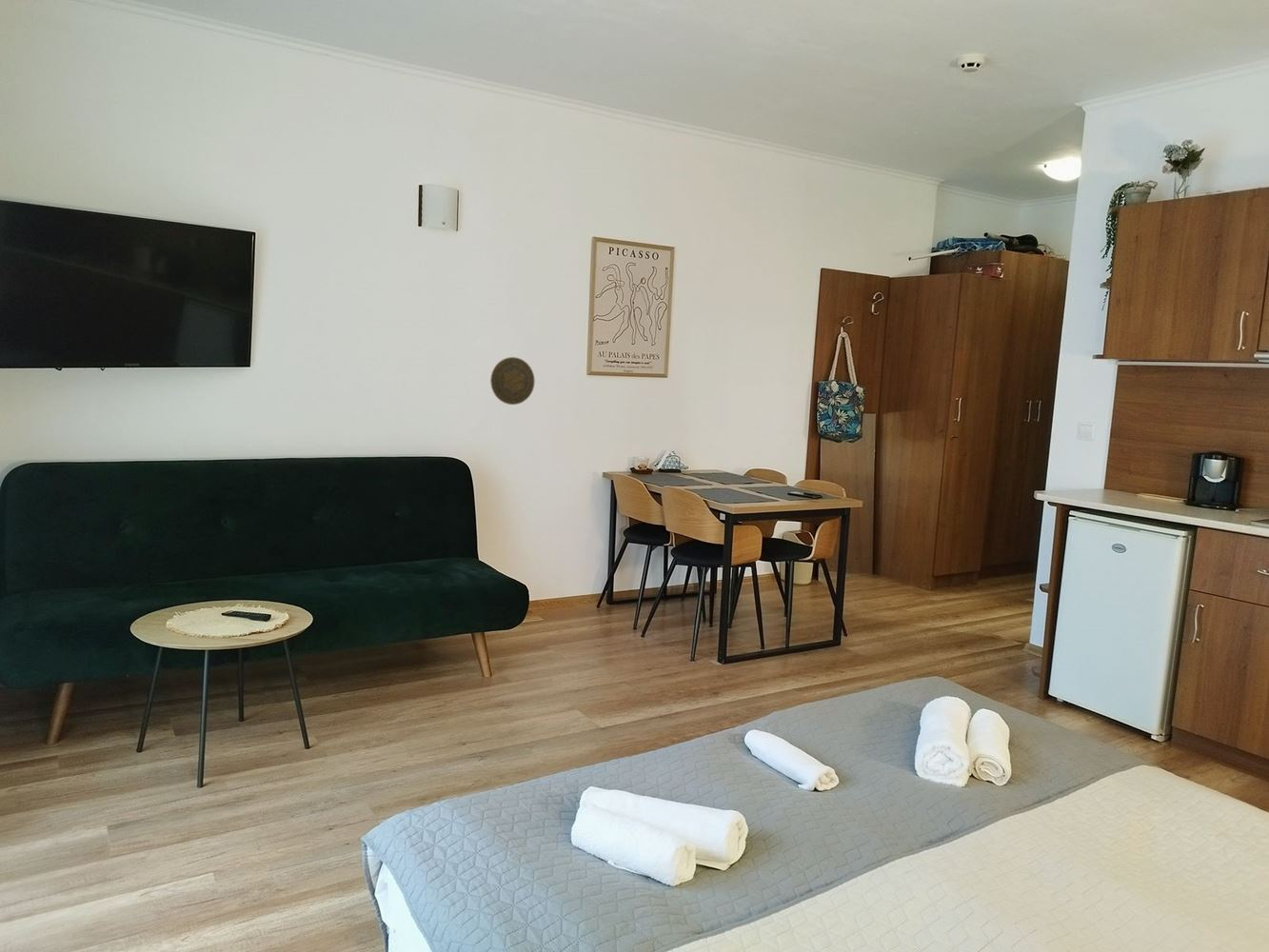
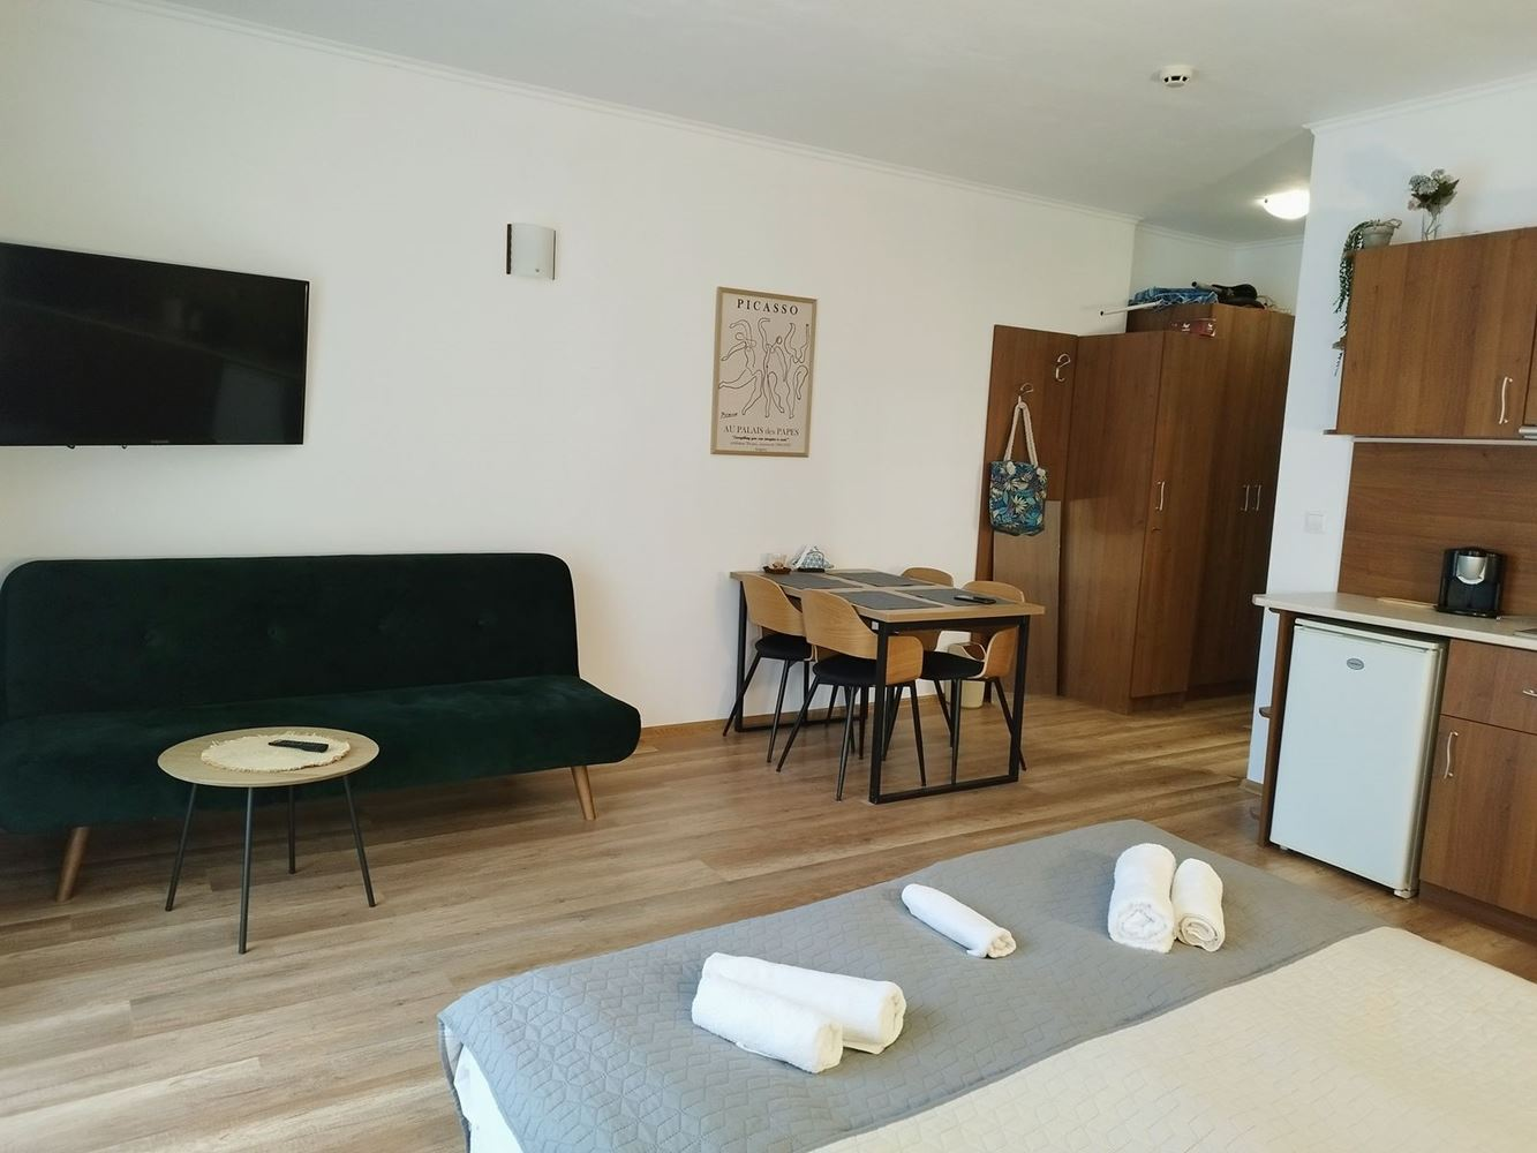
- decorative plate (513, 381)
